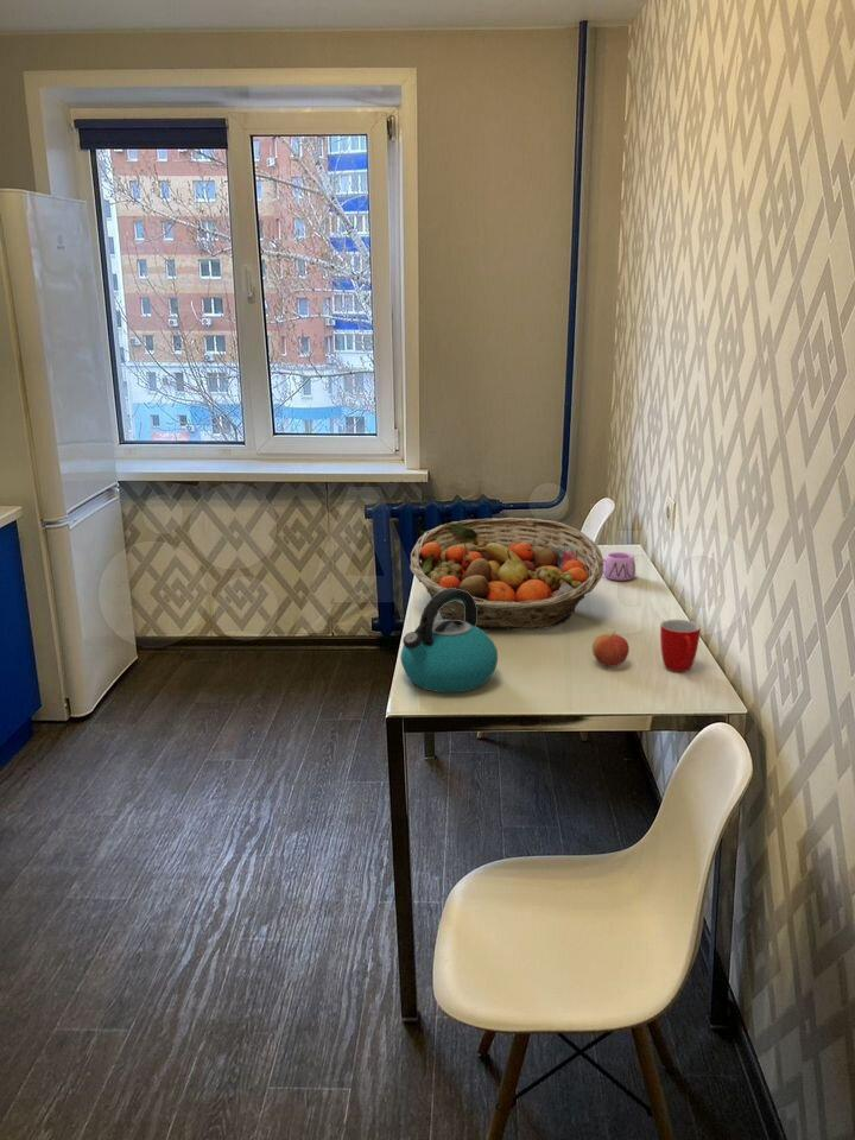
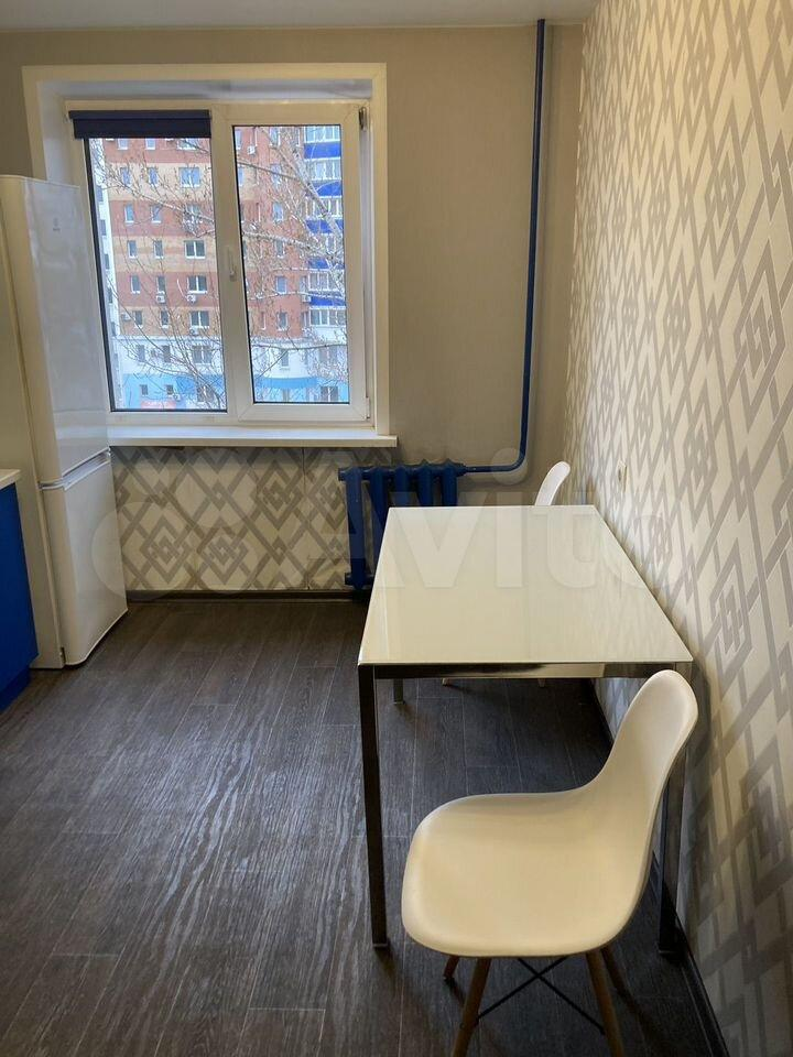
- apple (610, 647)
- kettle (444, 636)
- mug (615, 565)
- mug (680, 650)
- fruit basket (505, 571)
